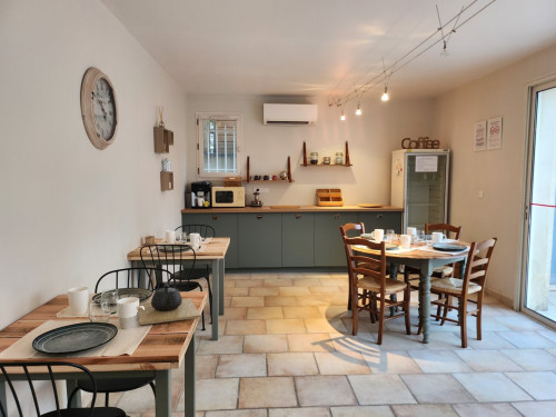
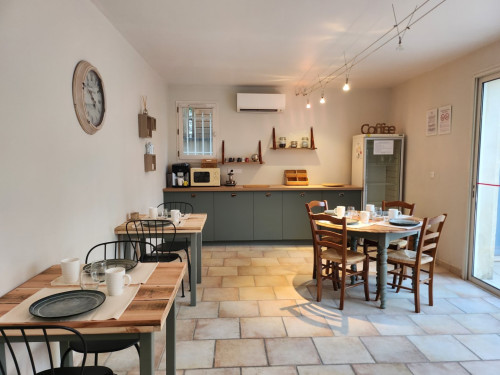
- teapot (167, 298)
